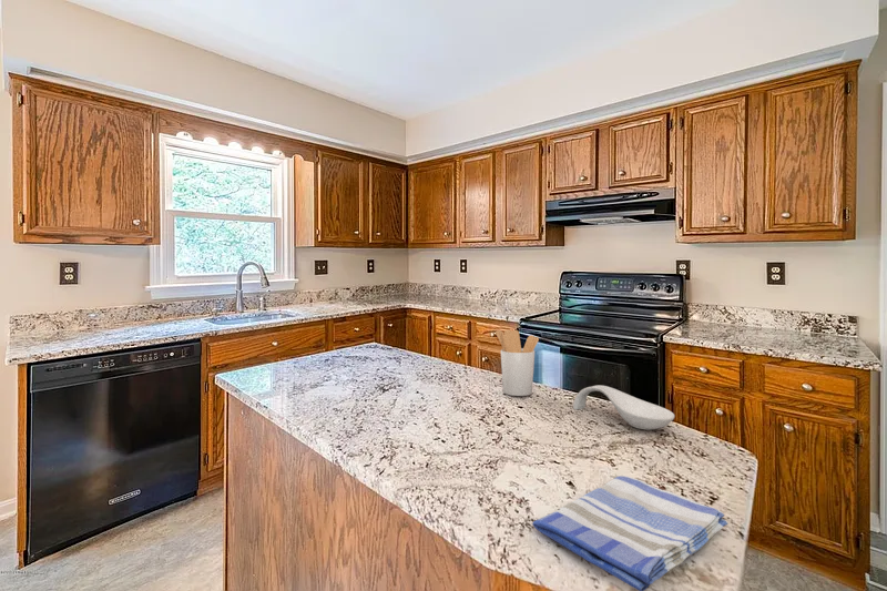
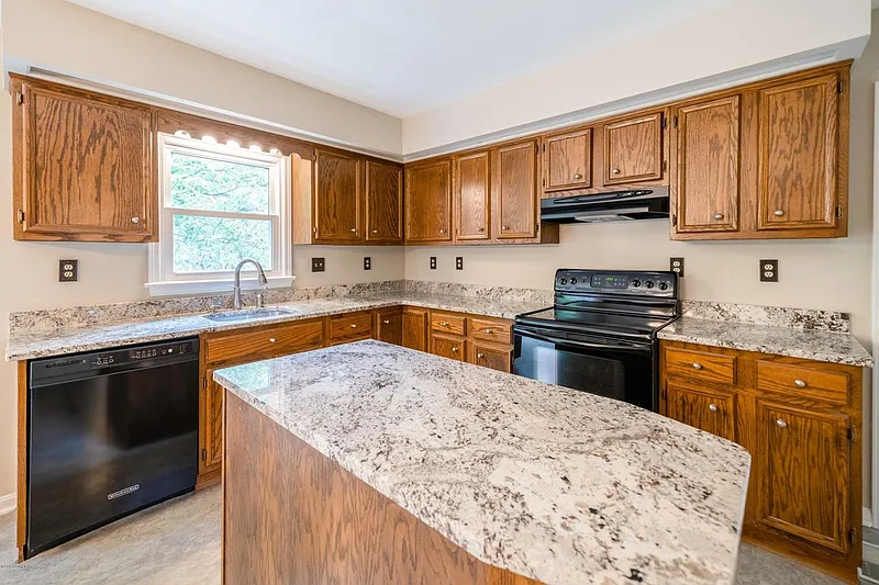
- spoon rest (620, 405)
- utensil holder (513, 359)
- dish towel (630, 519)
